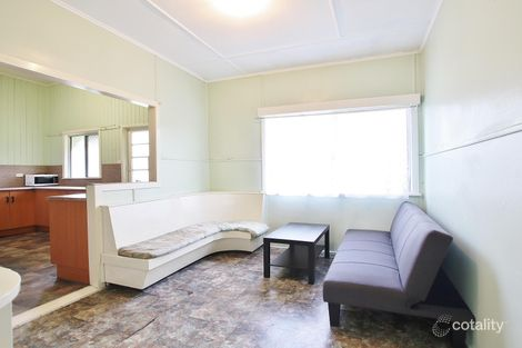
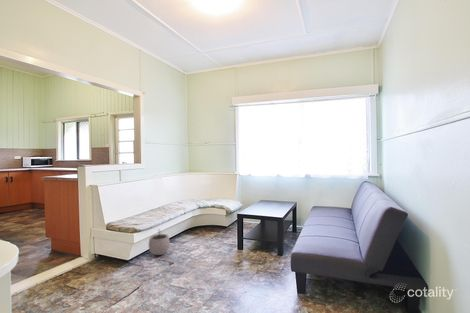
+ plant pot (159, 241)
